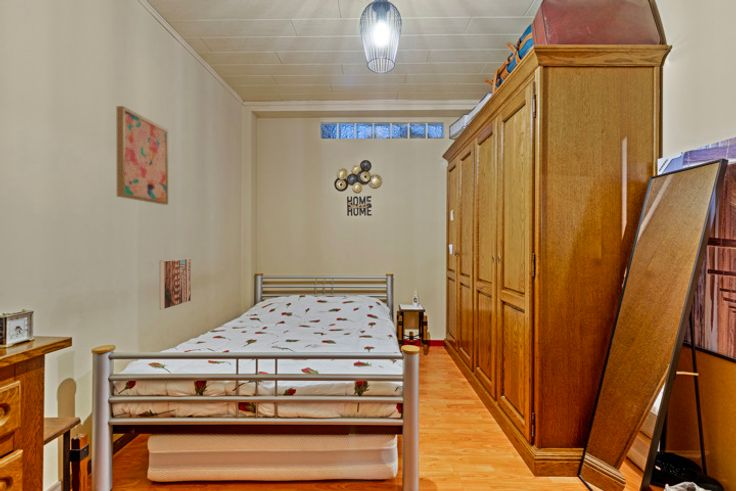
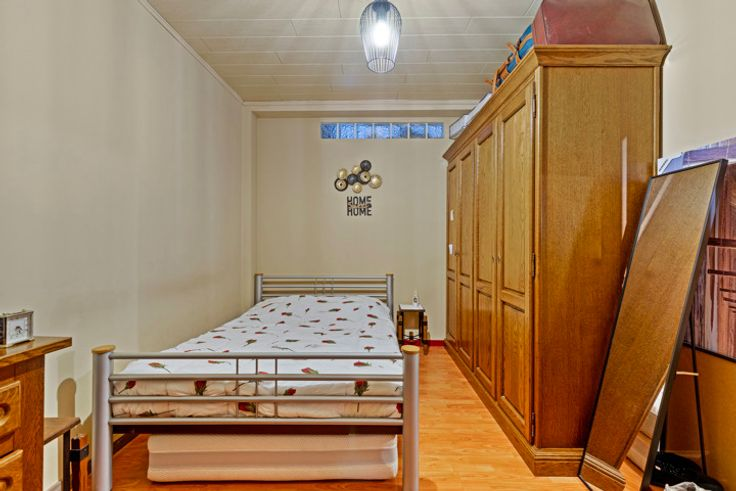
- wall art (144, 160)
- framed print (176, 282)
